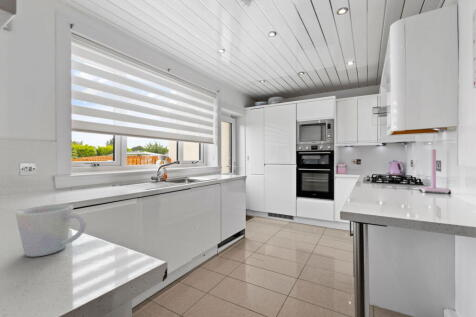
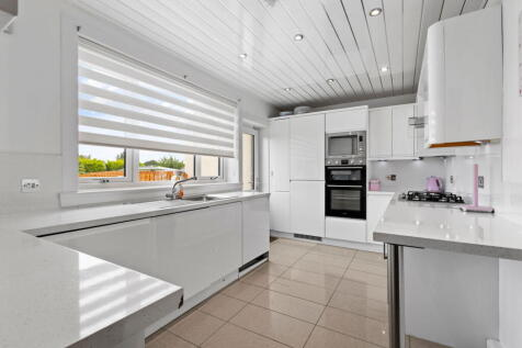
- mug (55, 229)
